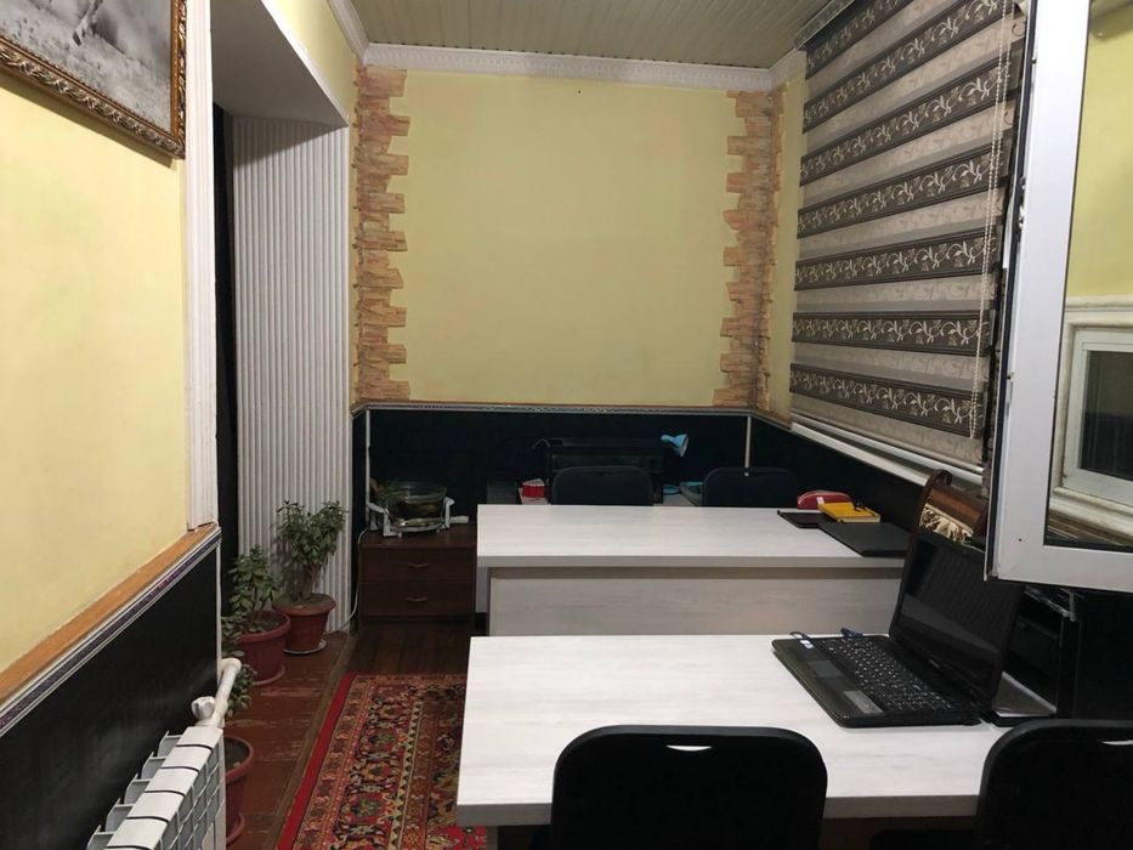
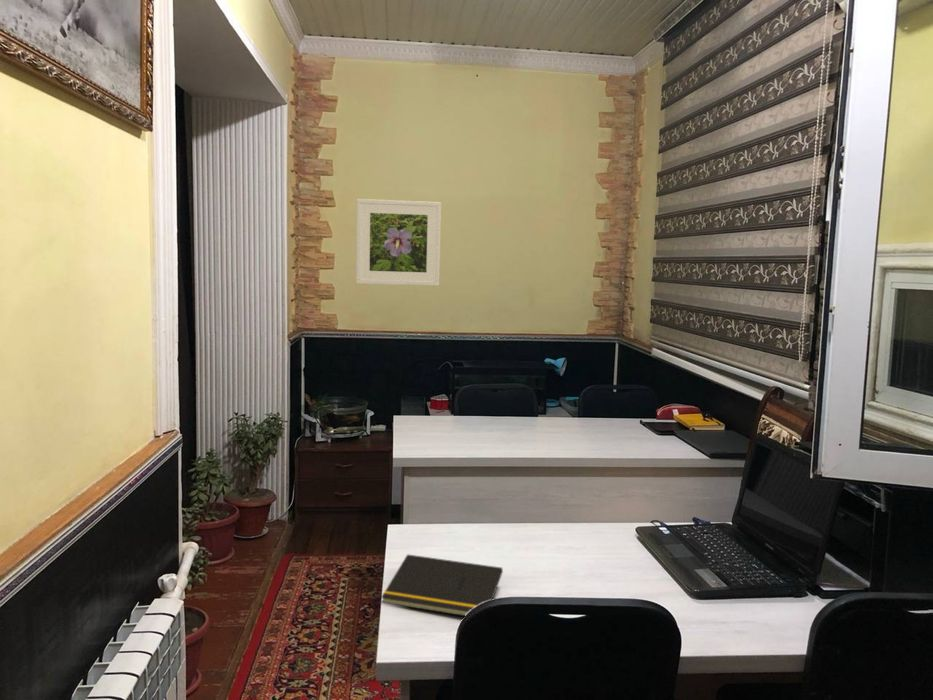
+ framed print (398, 242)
+ notepad (443, 584)
